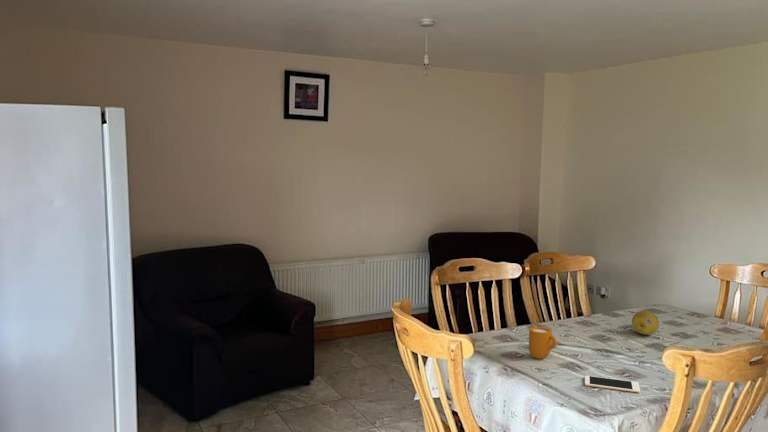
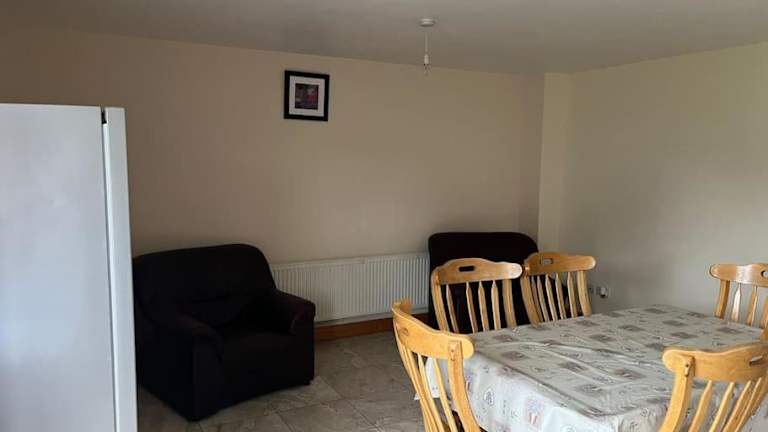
- fruit (645, 322)
- cell phone (611, 383)
- mug (543, 344)
